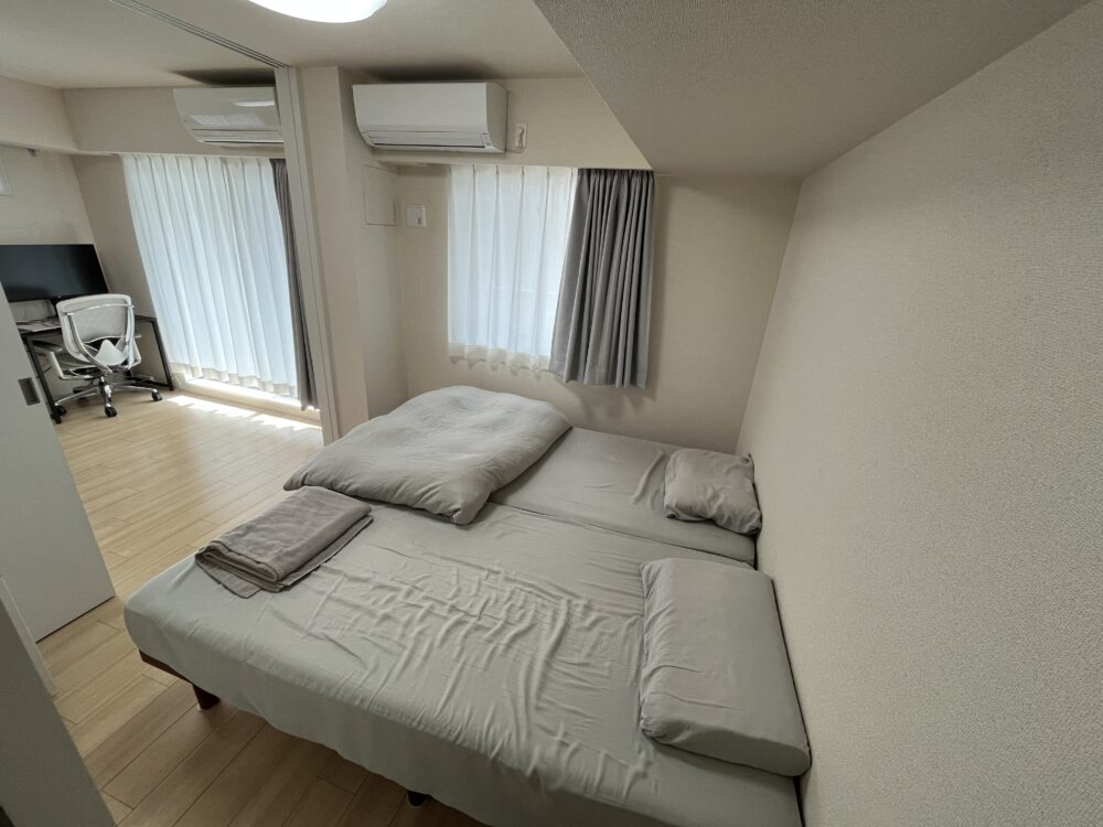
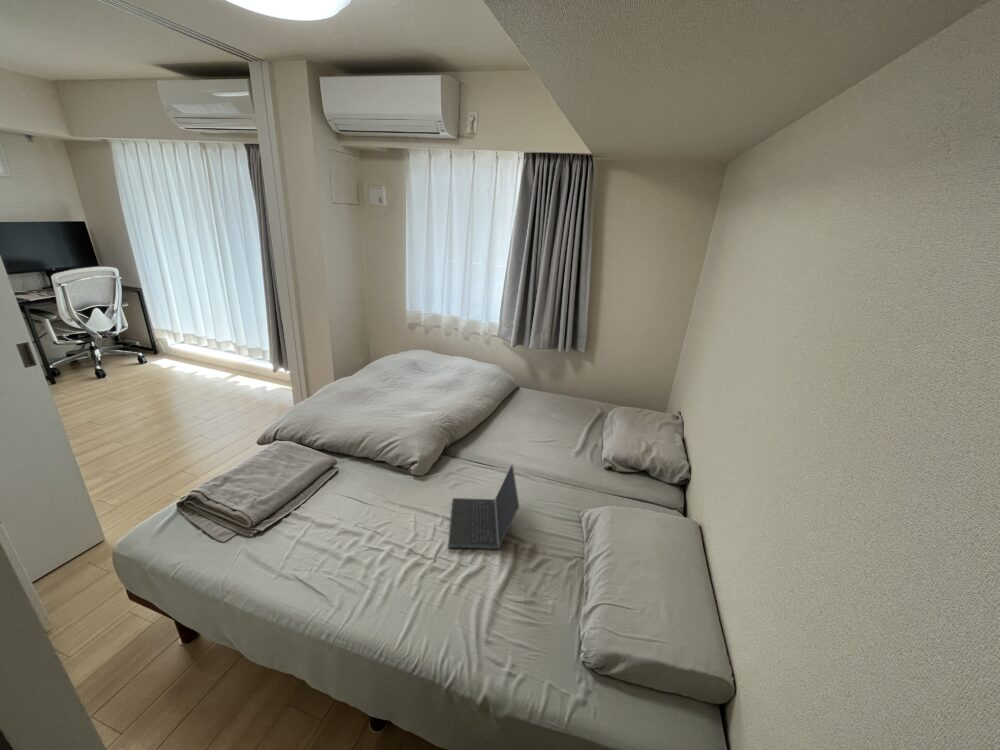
+ laptop computer (482, 503)
